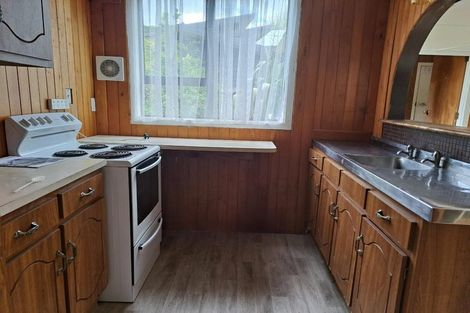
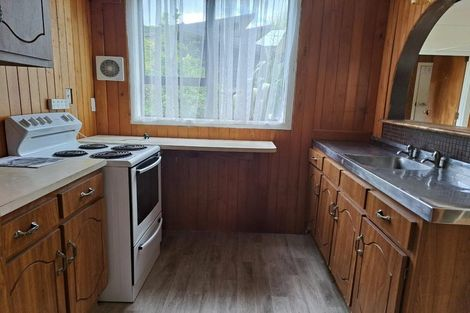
- stirrer (29, 183)
